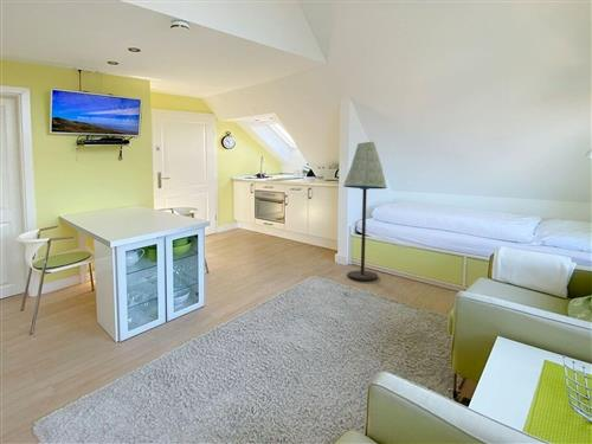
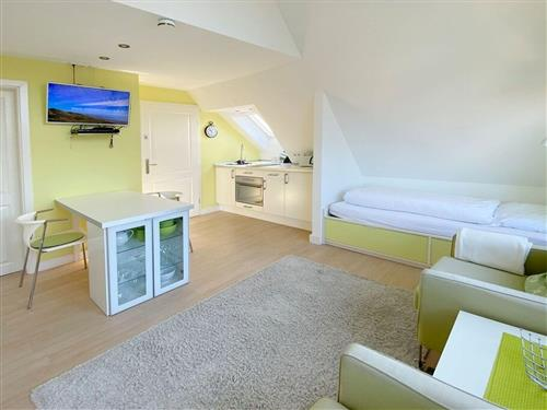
- floor lamp (363, 210)
